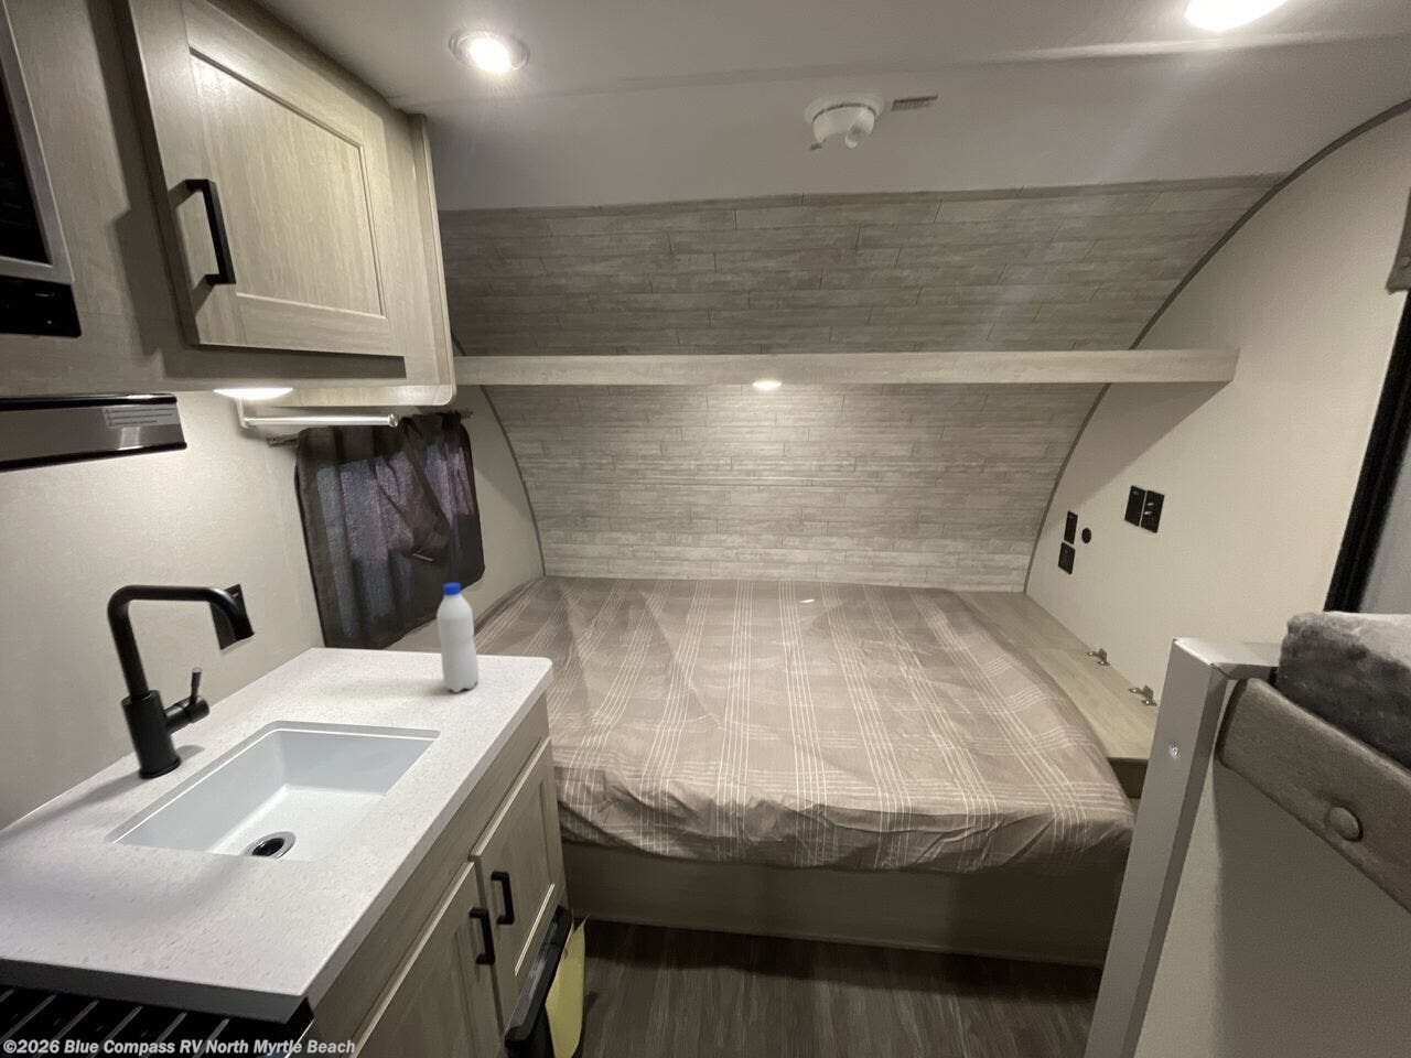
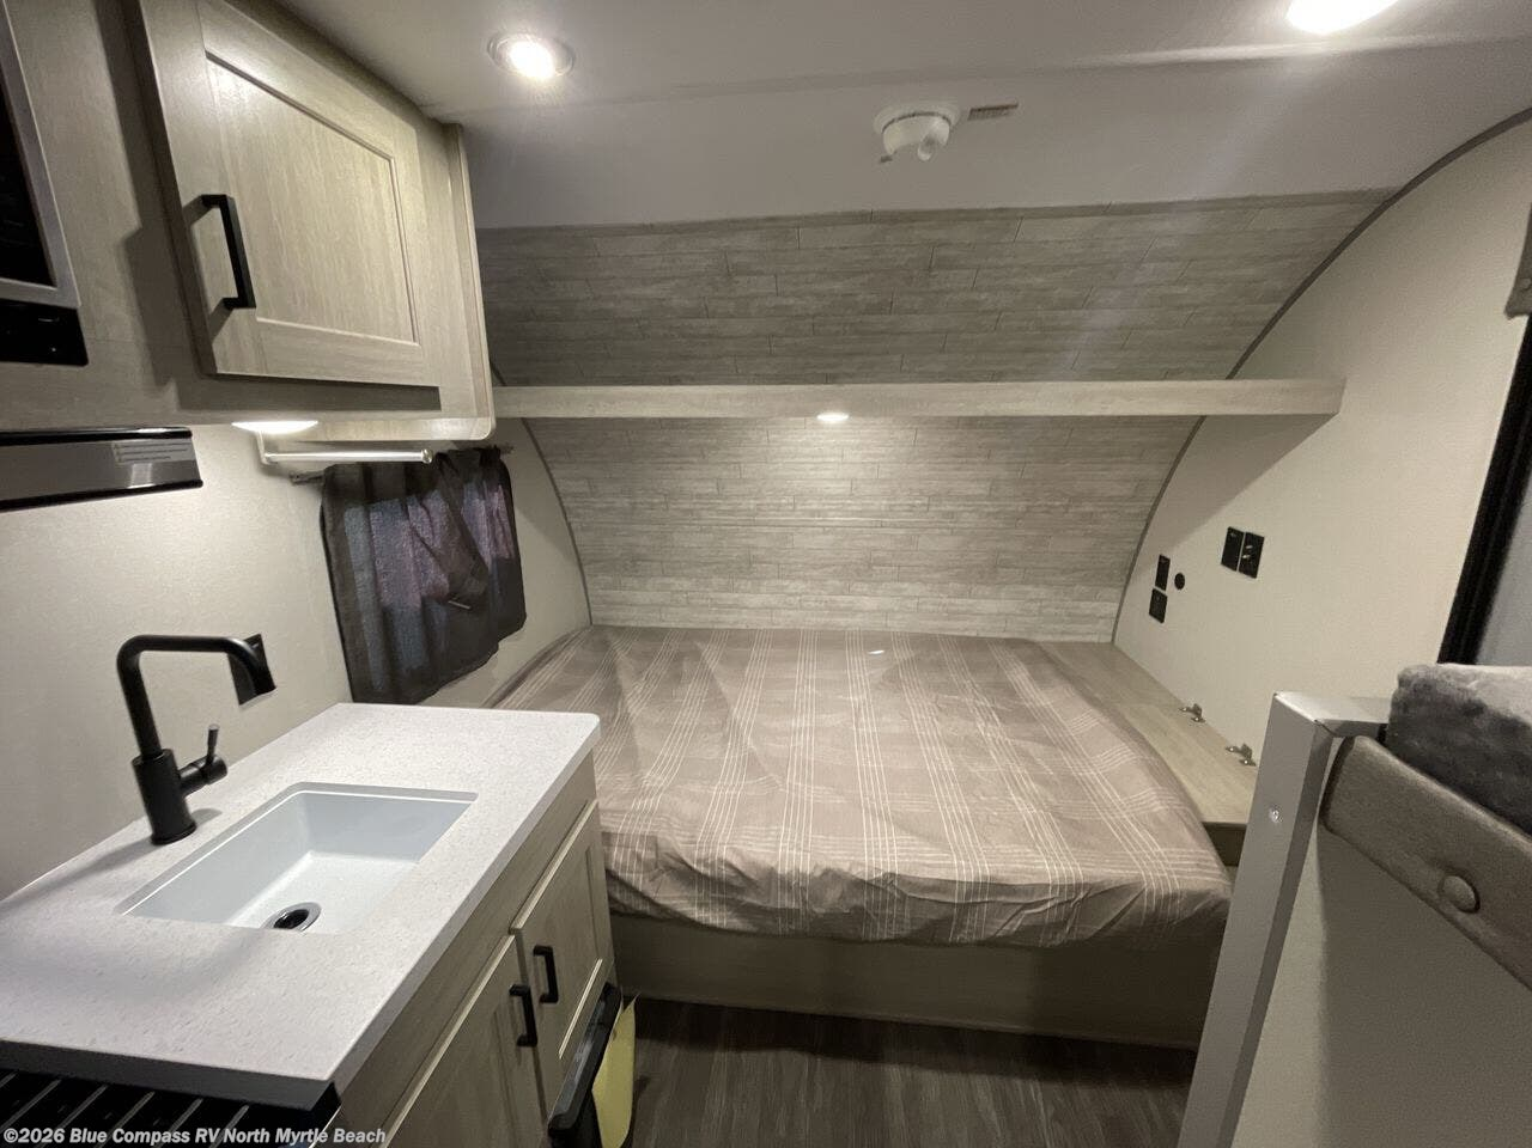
- water bottle (457, 636)
